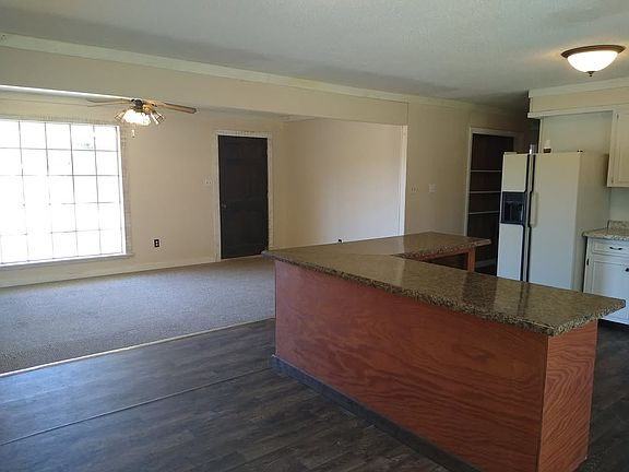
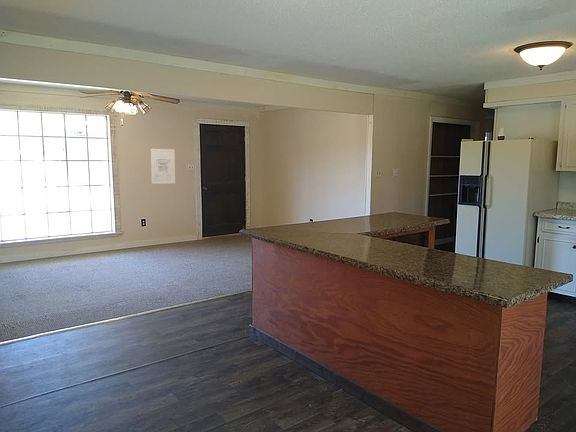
+ wall art (163, 166)
